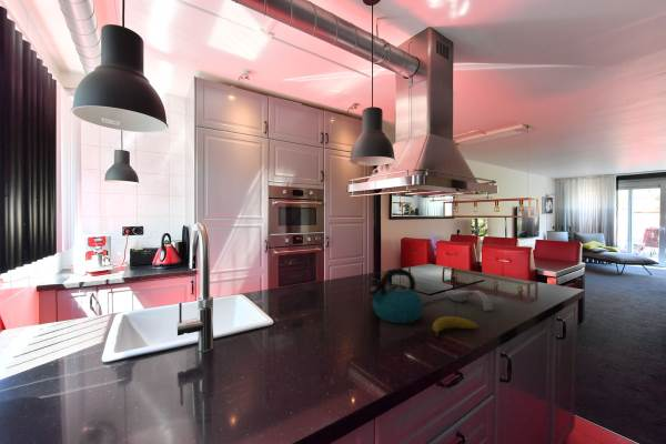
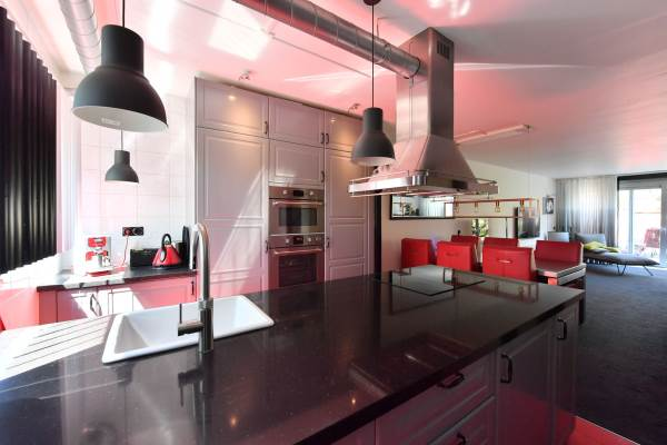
- spoon rest (467, 295)
- fruit (452, 324)
- kettle (394, 292)
